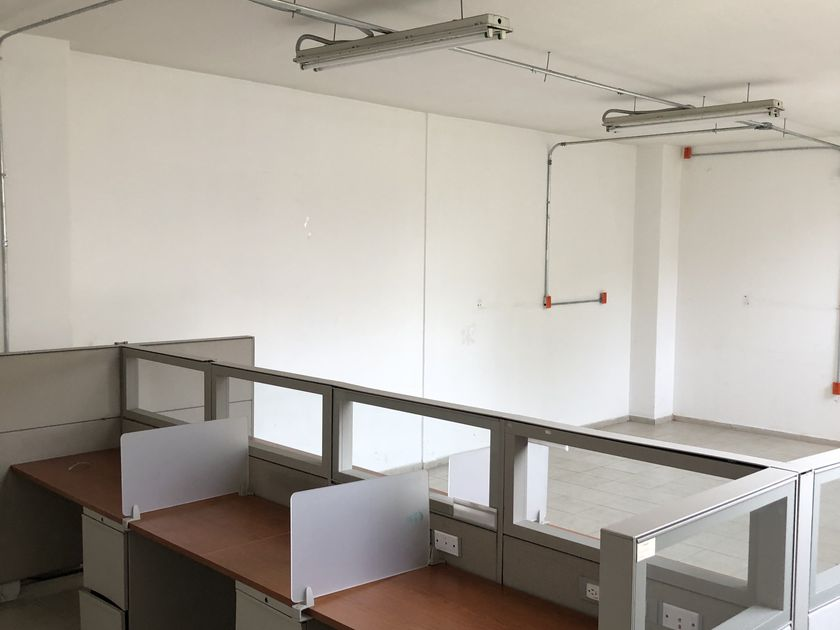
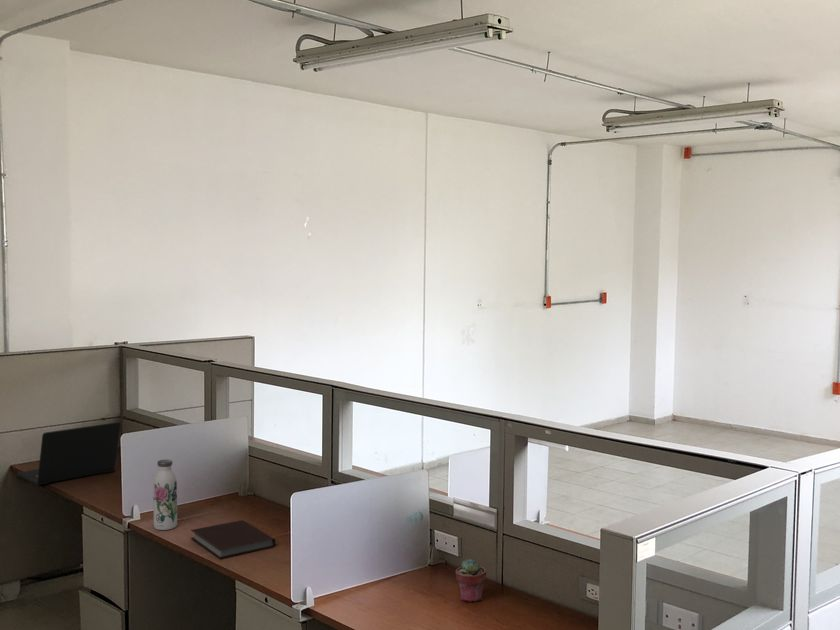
+ notebook (232, 538)
+ water bottle (165, 493)
+ laptop (69, 448)
+ potted succulent (470, 578)
